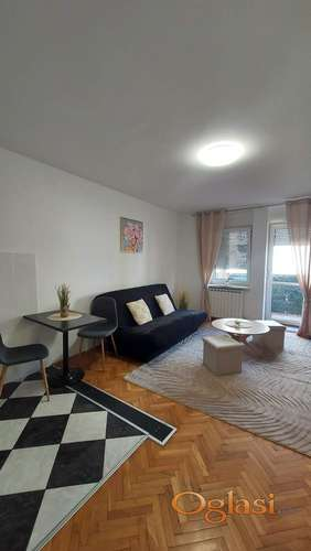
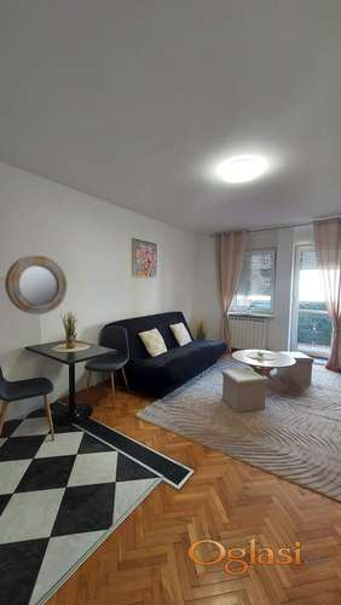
+ home mirror (39, 284)
